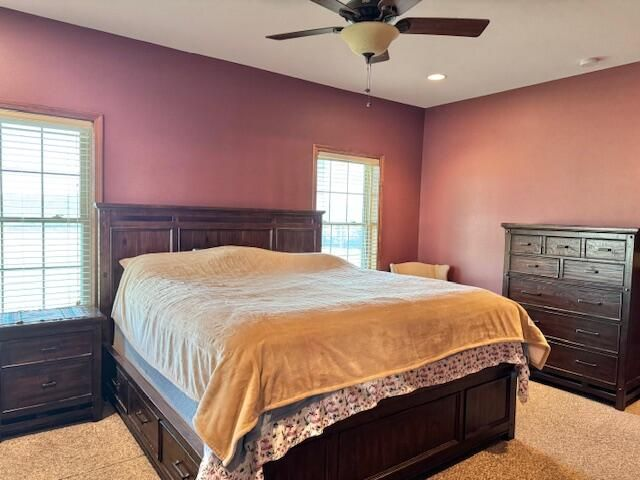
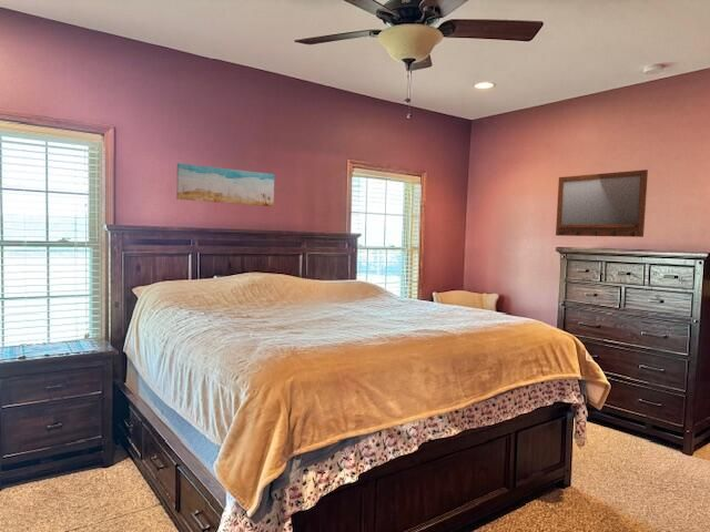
+ home mirror (596, 204)
+ wall art (227, 185)
